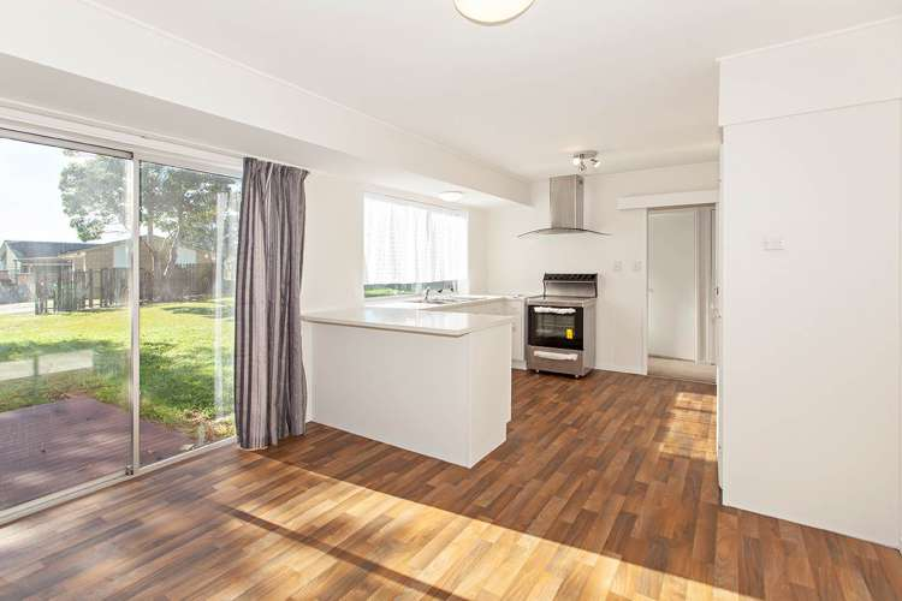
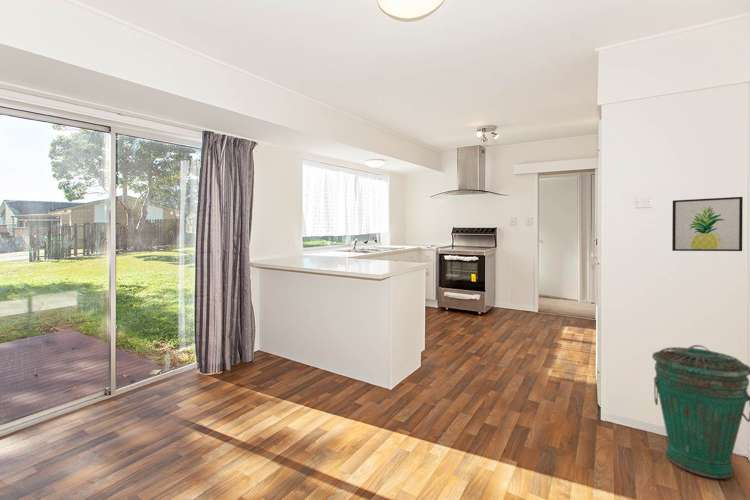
+ trash can (698, 404)
+ wall art (705, 224)
